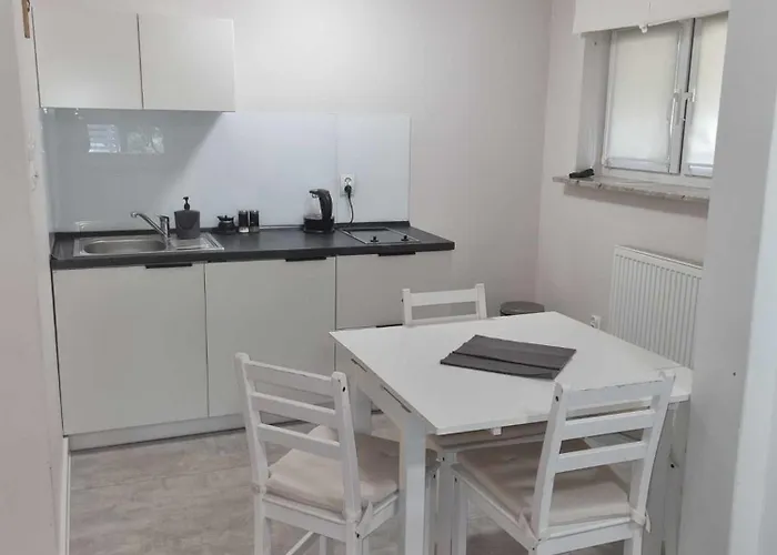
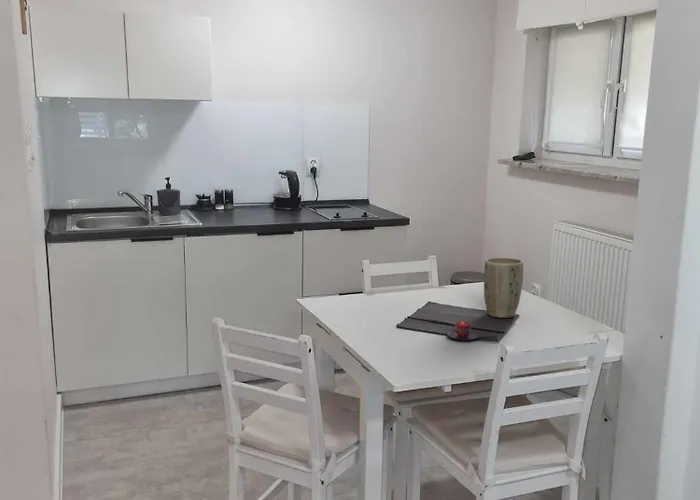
+ teacup (462, 330)
+ plant pot (502, 287)
